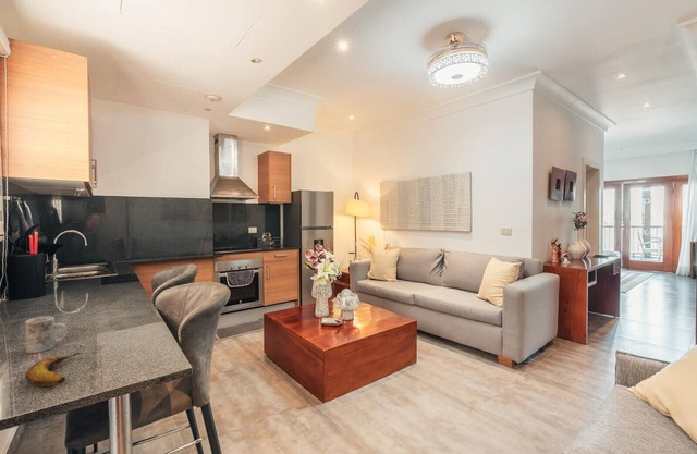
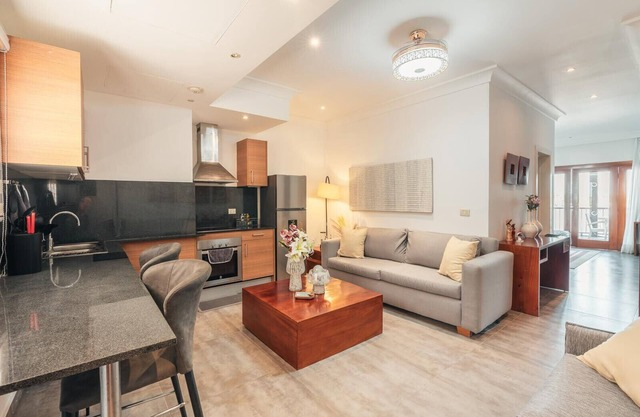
- banana (52, 367)
- mug (45, 333)
